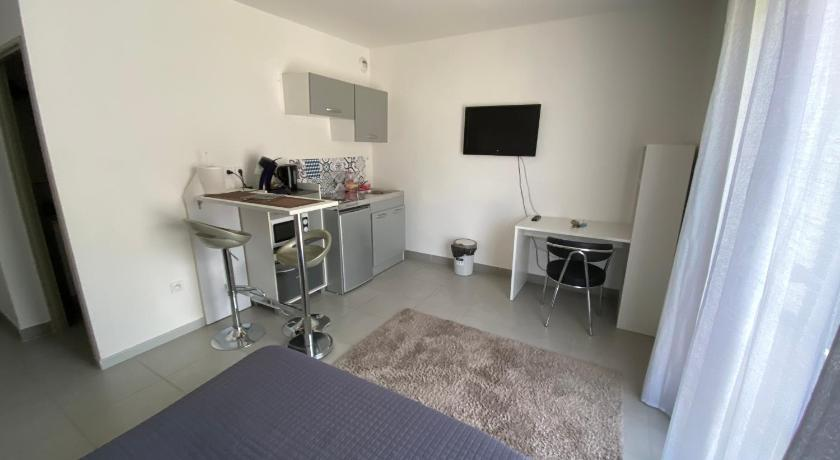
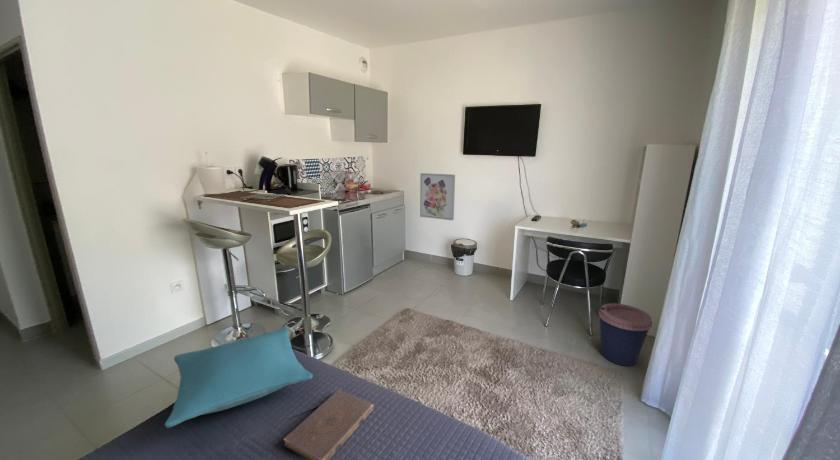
+ book (331, 423)
+ coffee cup (621, 335)
+ wall art (436, 196)
+ pillow (240, 368)
